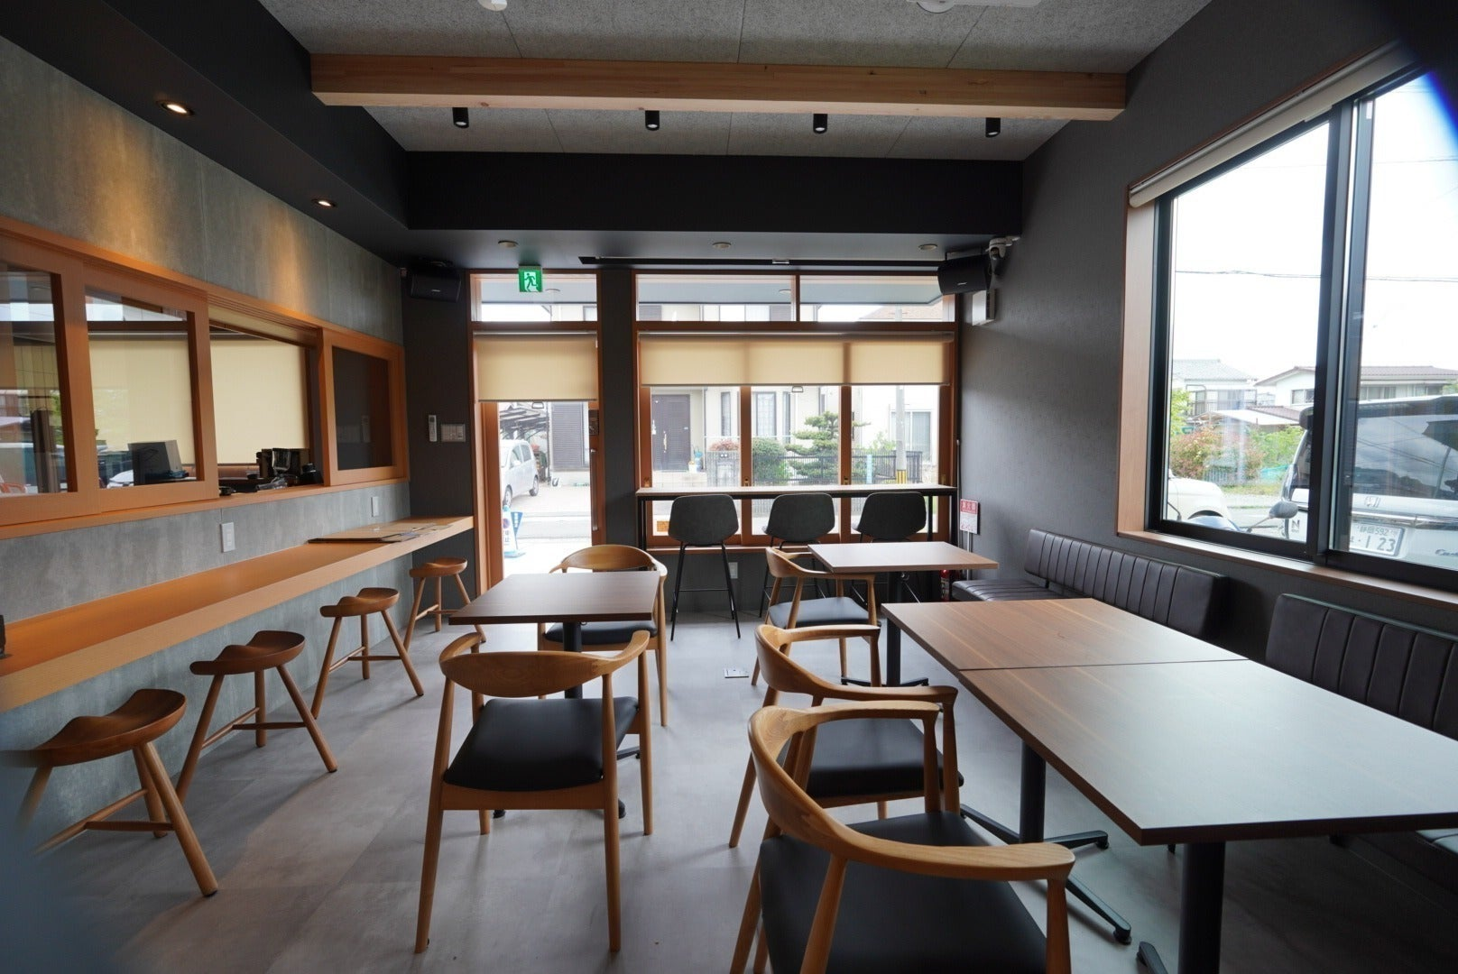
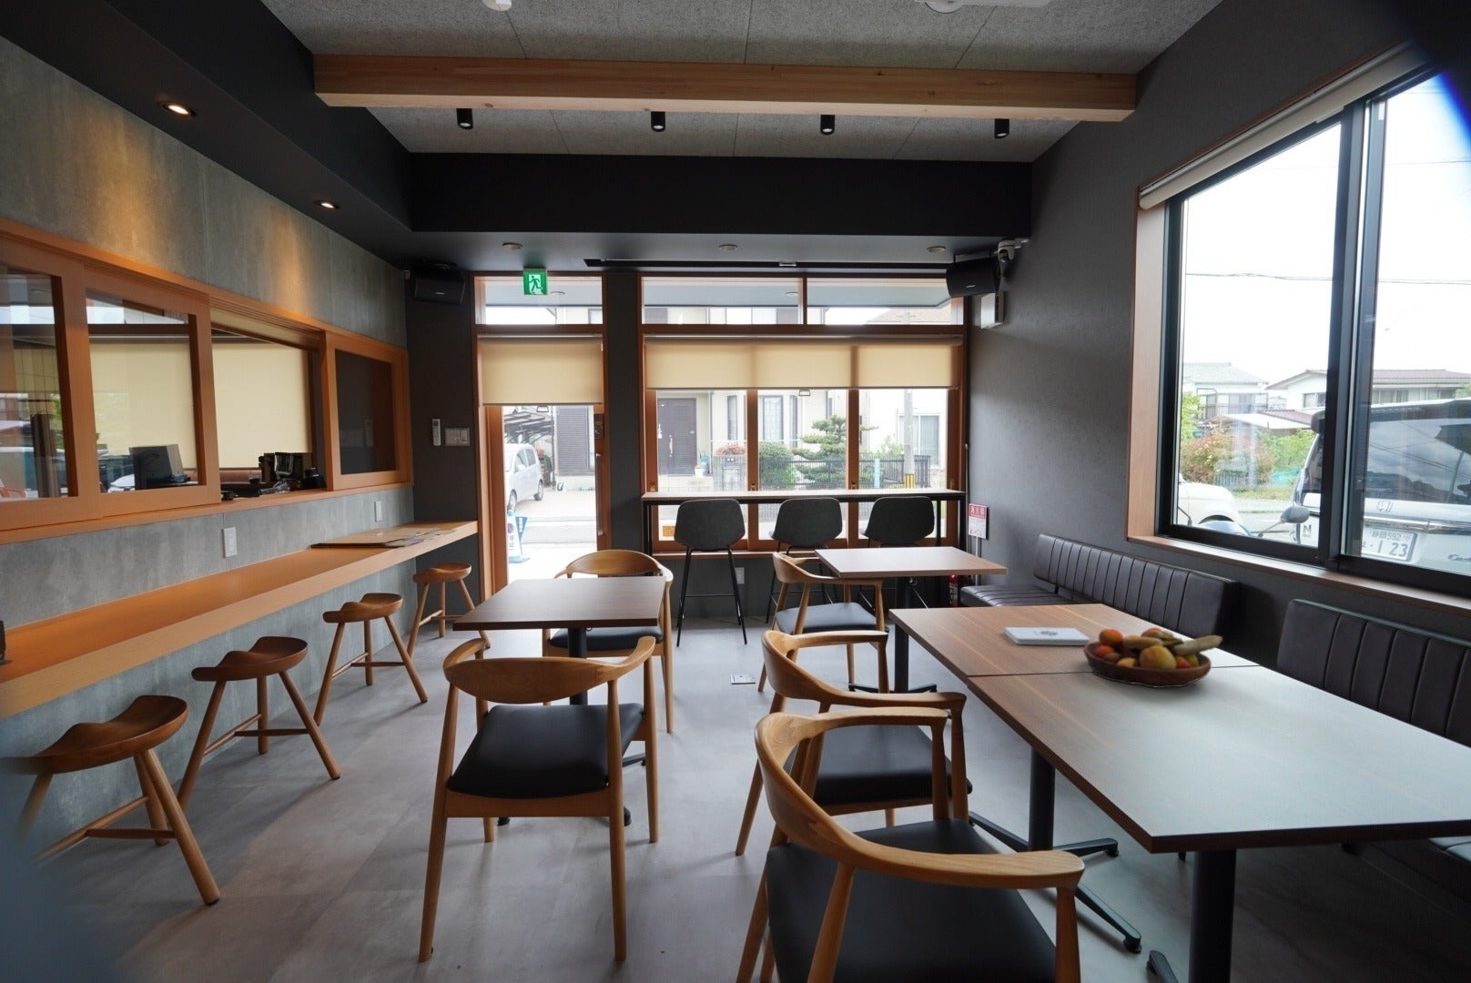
+ notepad (1045, 635)
+ fruit bowl (1146, 649)
